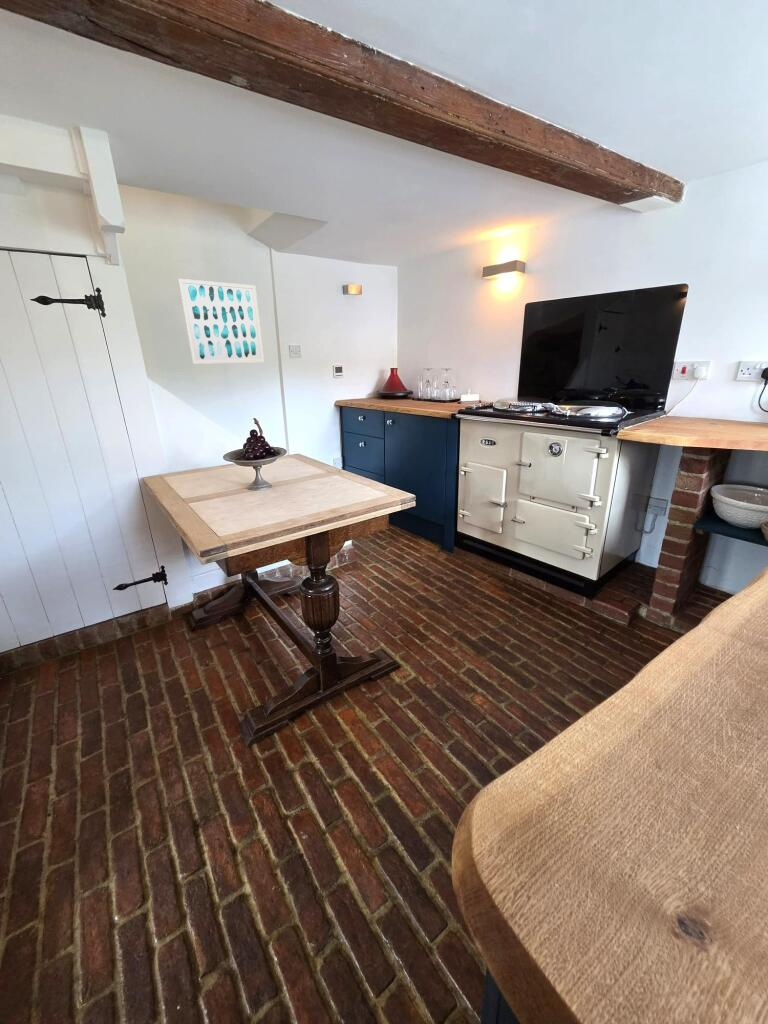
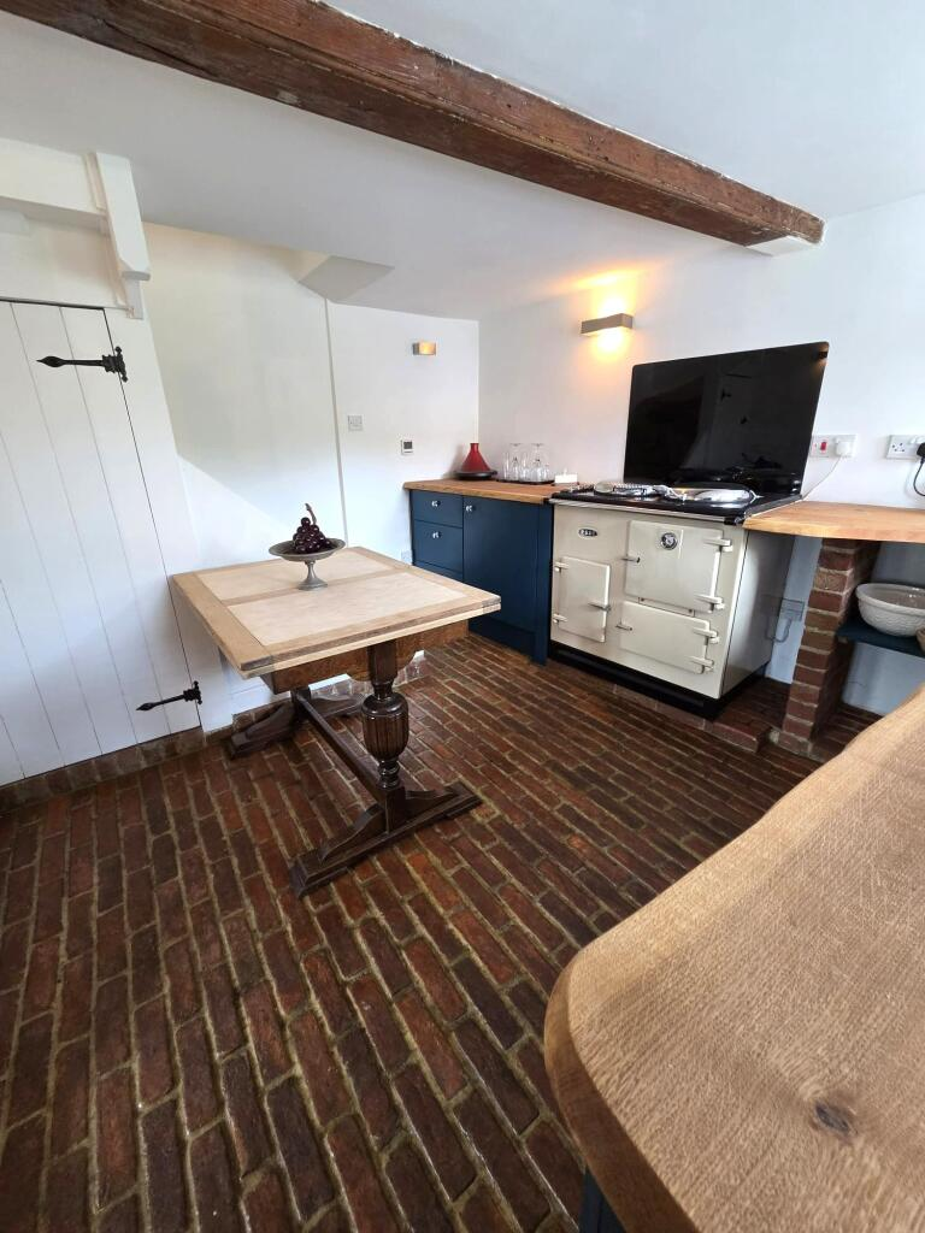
- wall art (224, 323)
